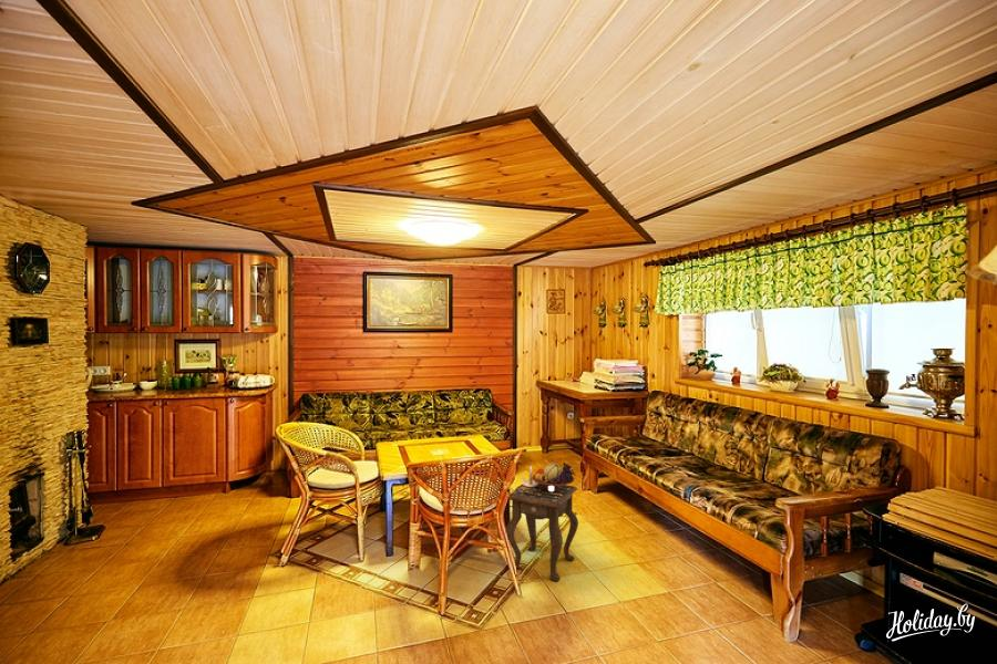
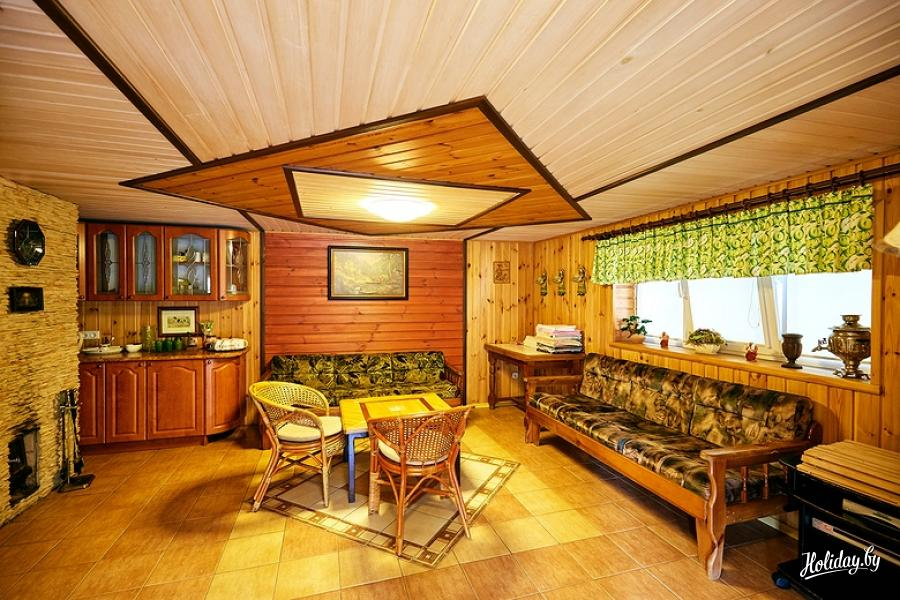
- side table (545, 512)
